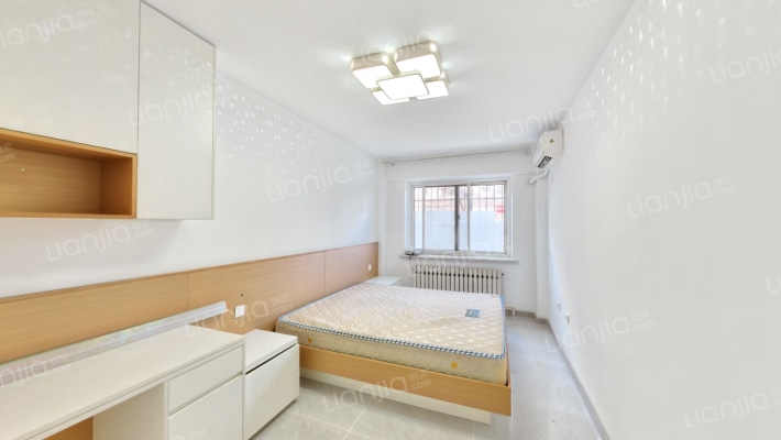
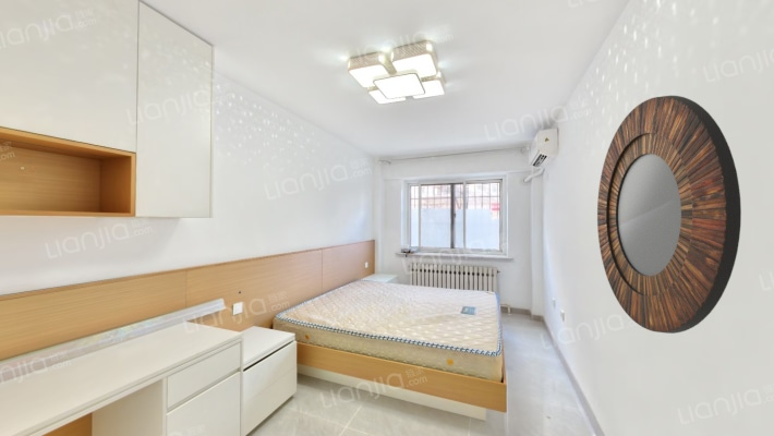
+ home mirror (642, 215)
